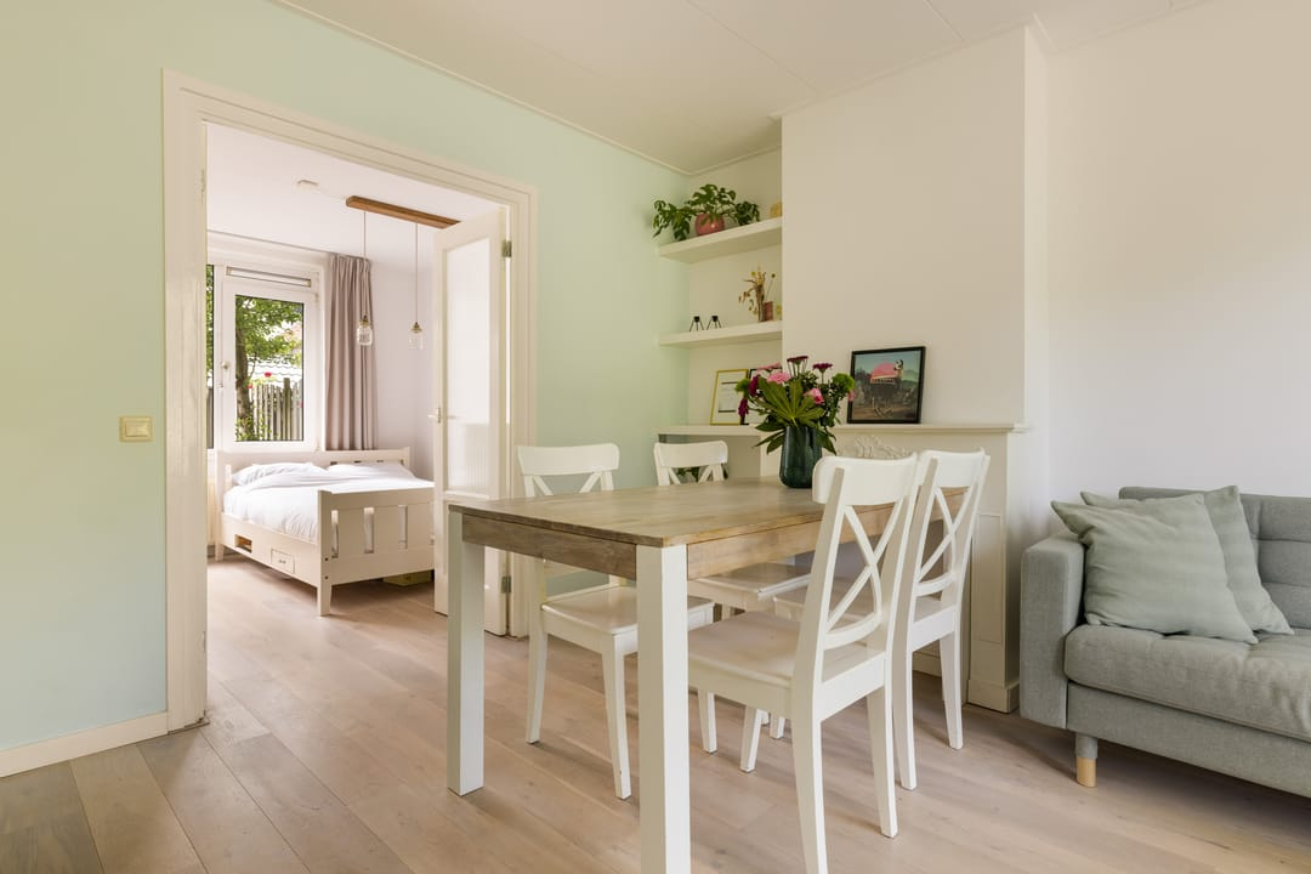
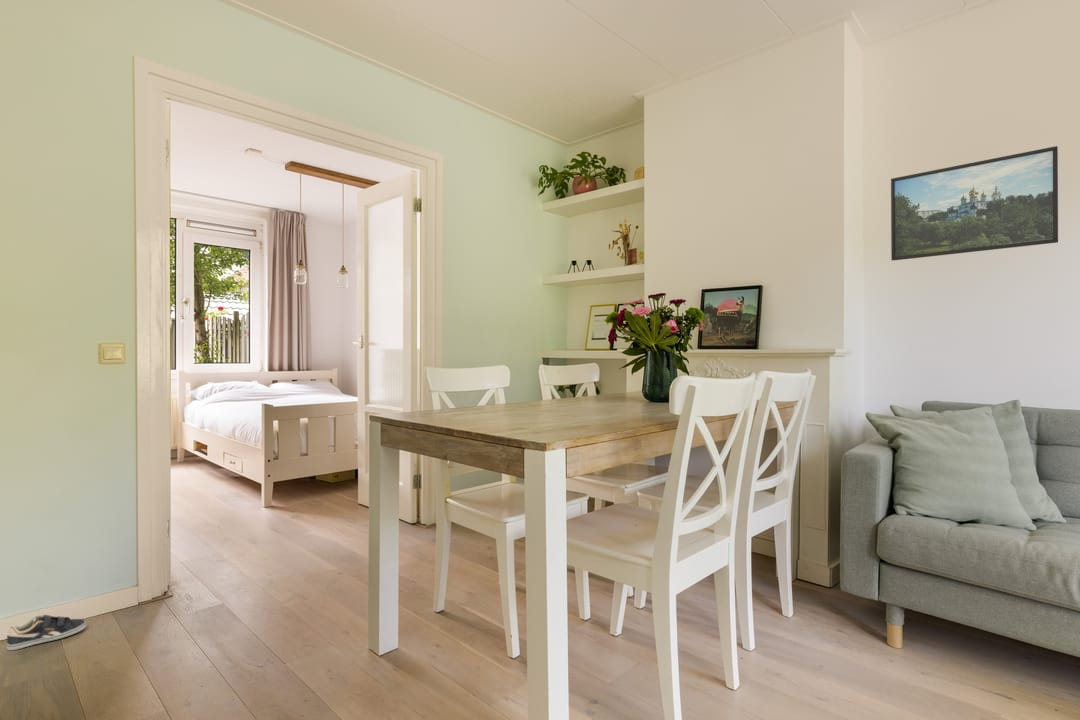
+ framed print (967, 208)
+ sneaker (48, 627)
